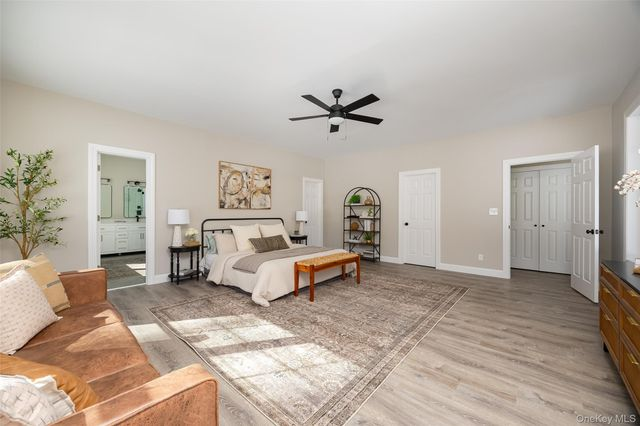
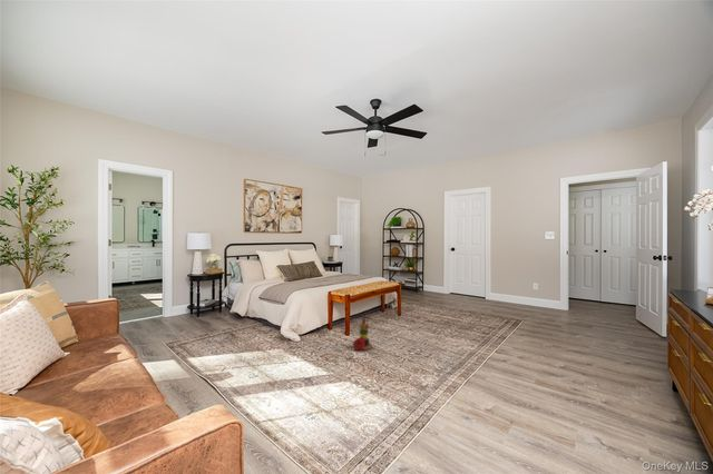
+ stacking toy (361, 332)
